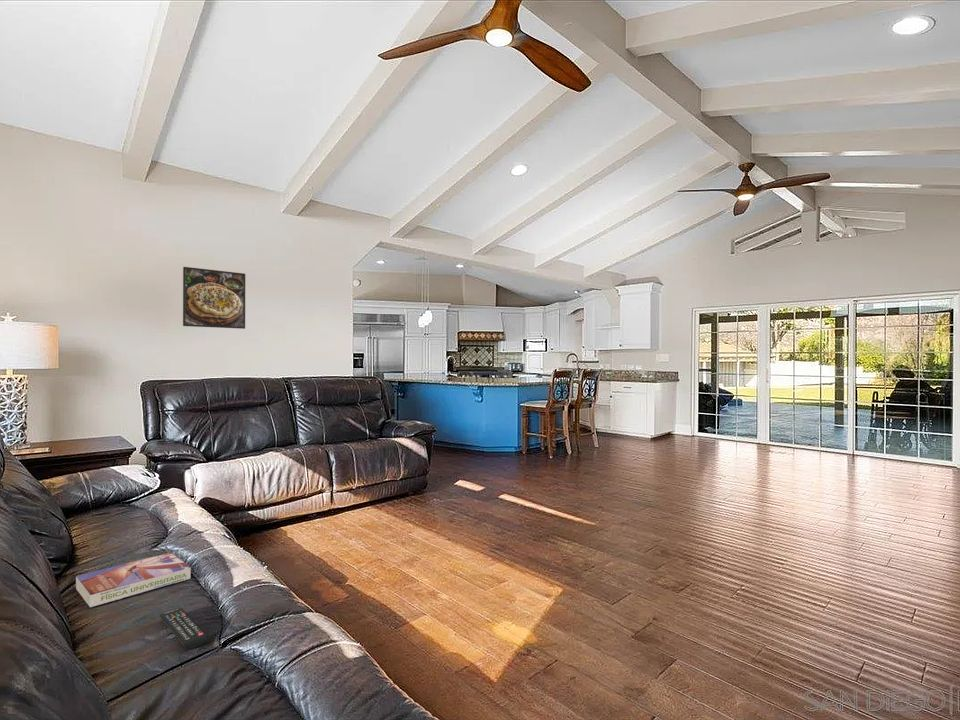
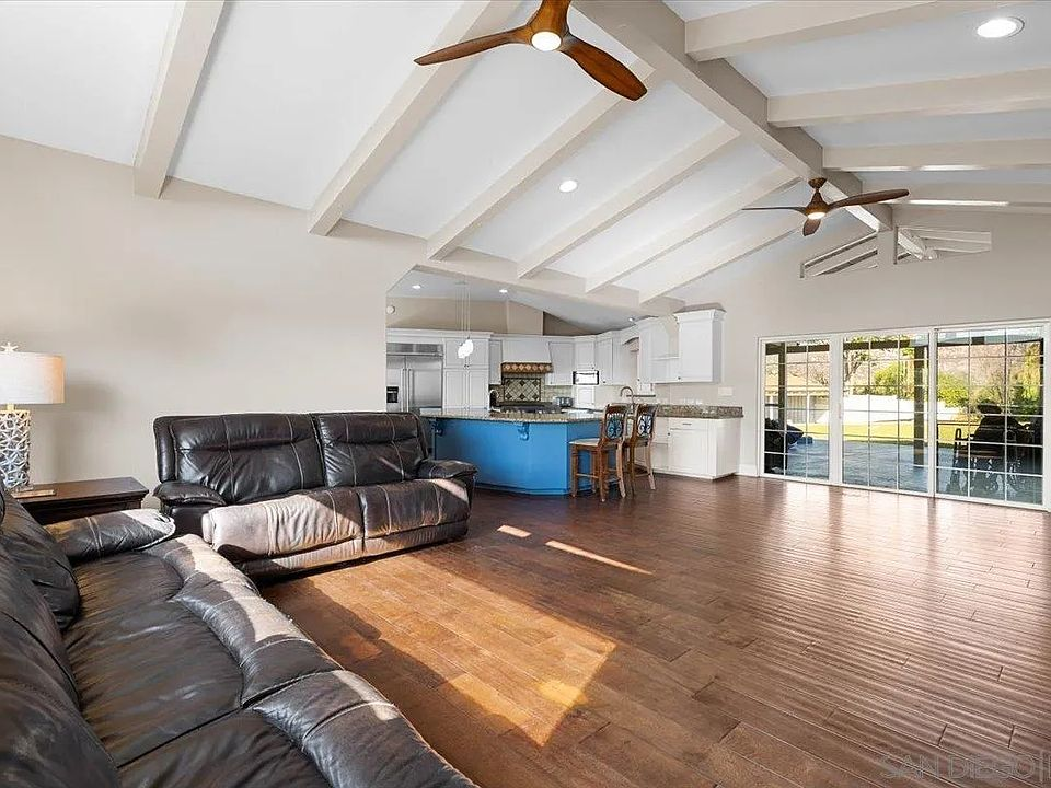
- textbook (134, 577)
- remote control (182, 627)
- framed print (215, 298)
